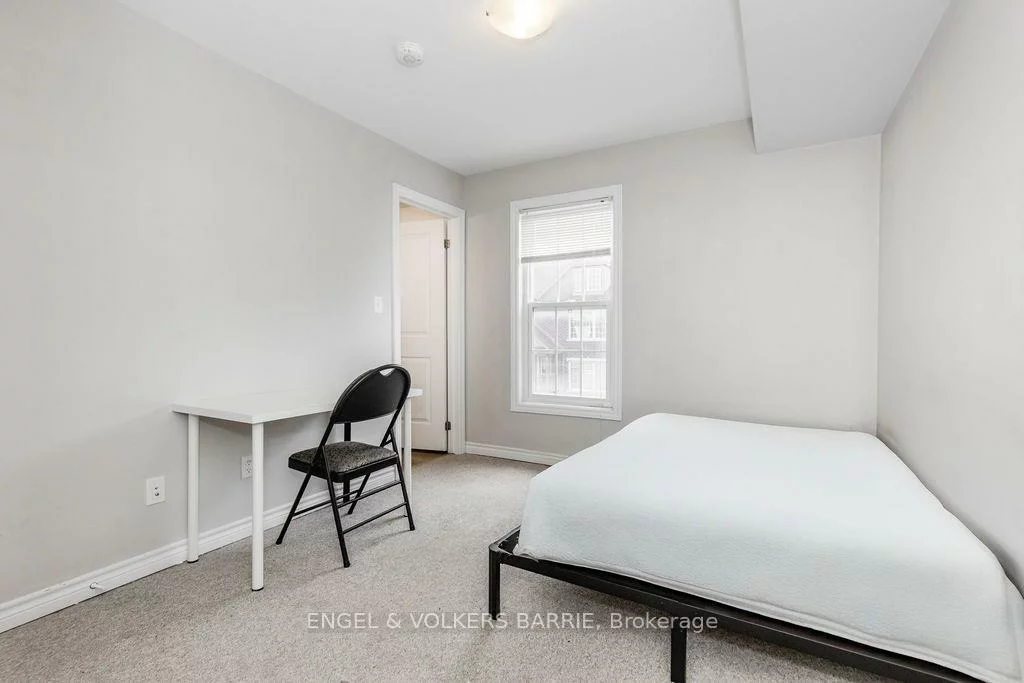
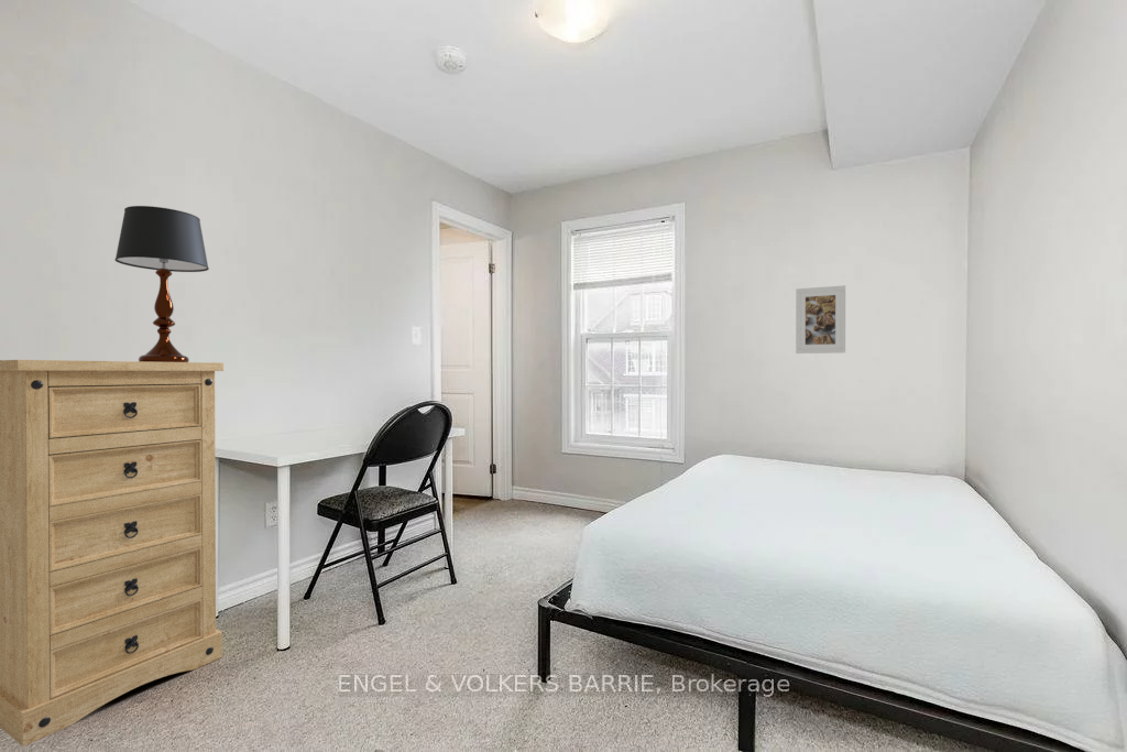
+ dresser (106, 521)
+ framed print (820, 319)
+ table lamp (163, 287)
